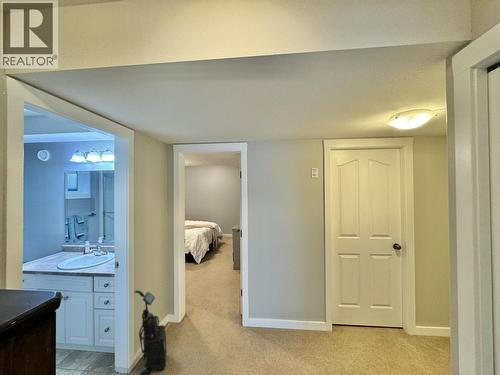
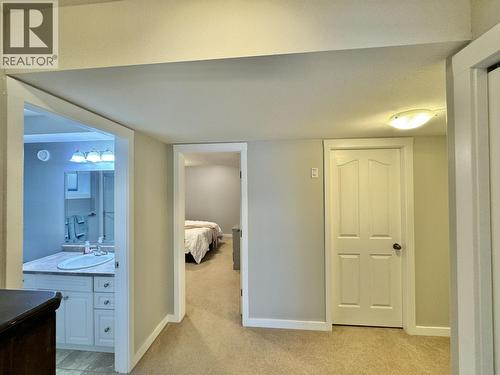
- vacuum cleaner (150, 327)
